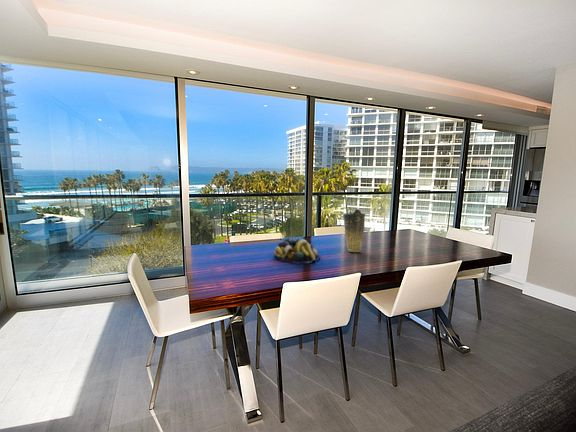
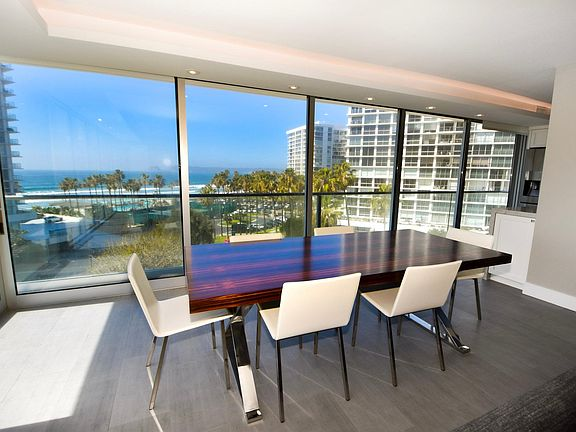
- vase (353, 229)
- fruit bowl (297, 248)
